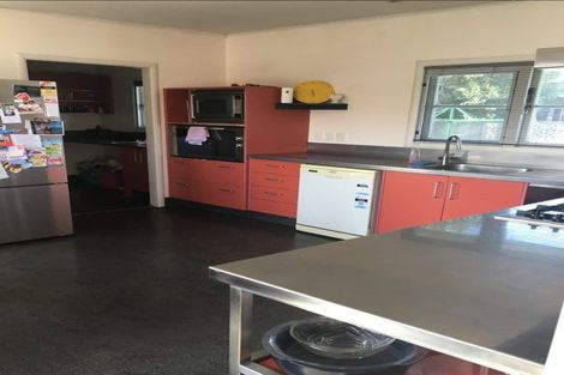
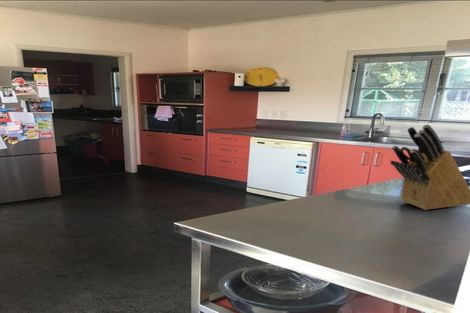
+ knife block (434, 165)
